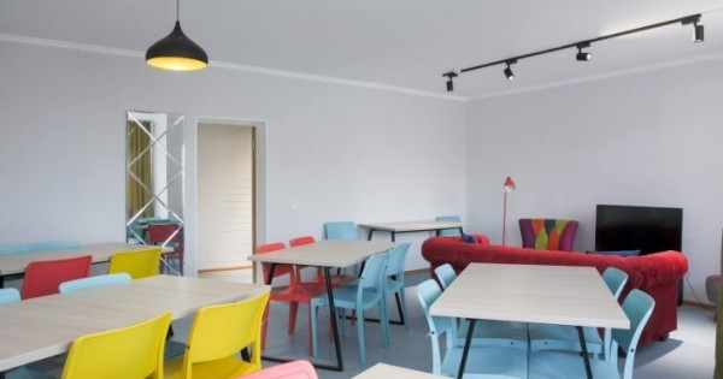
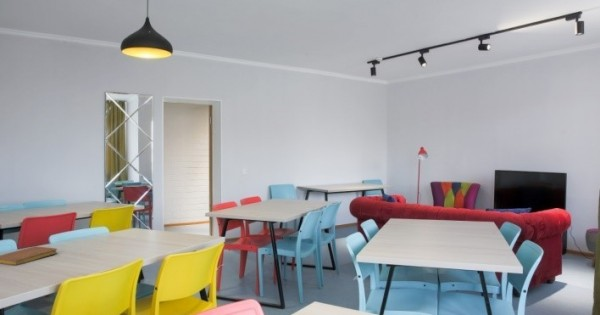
+ notebook (25, 255)
